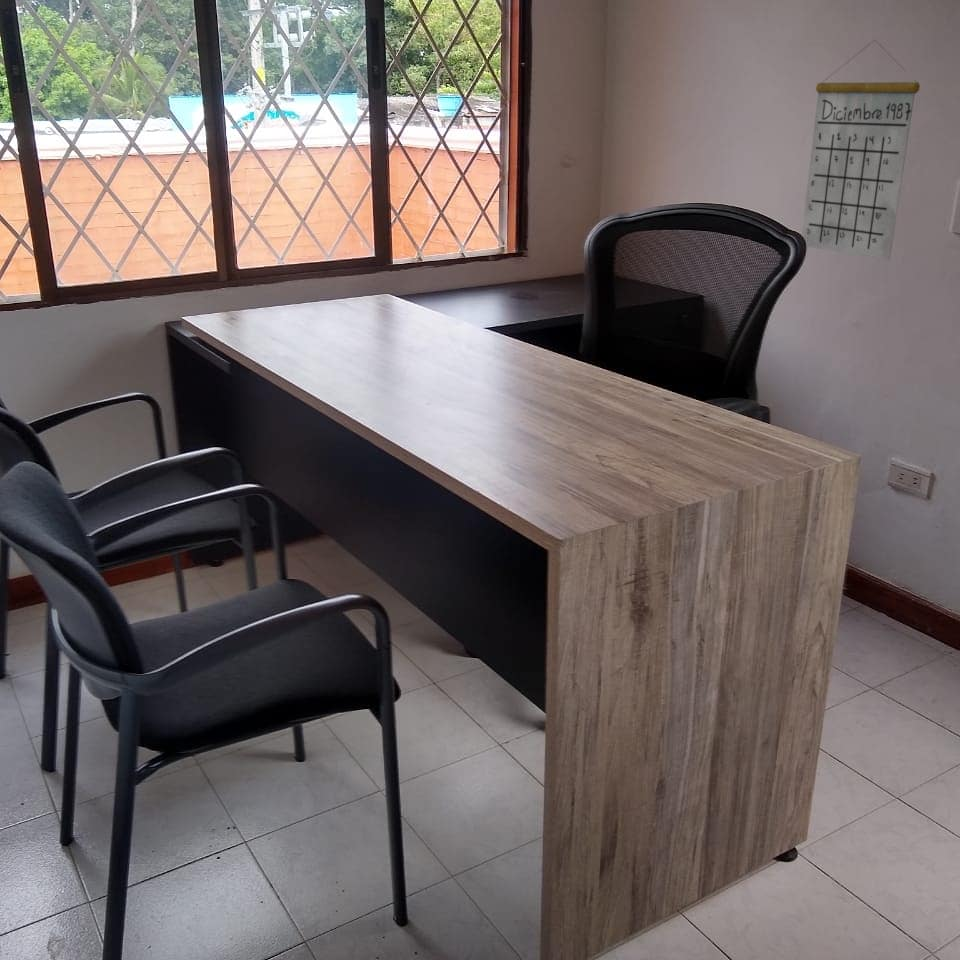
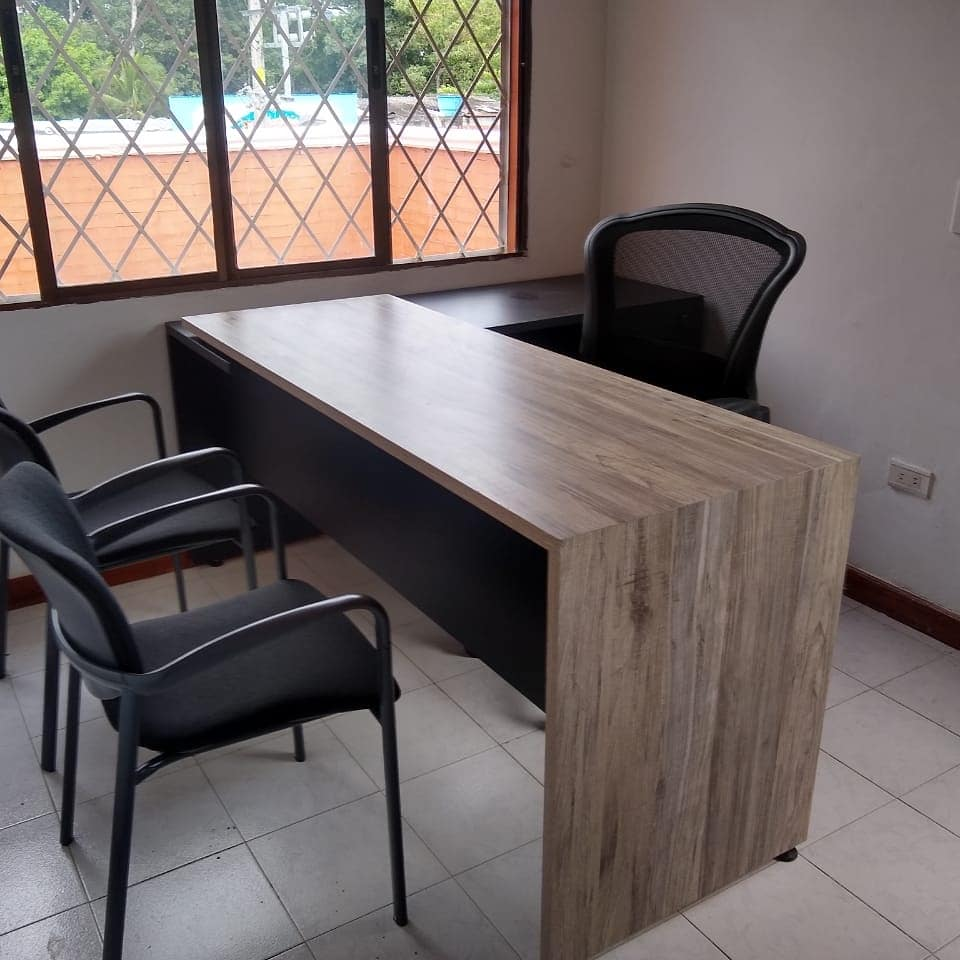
- calendar (857, 149)
